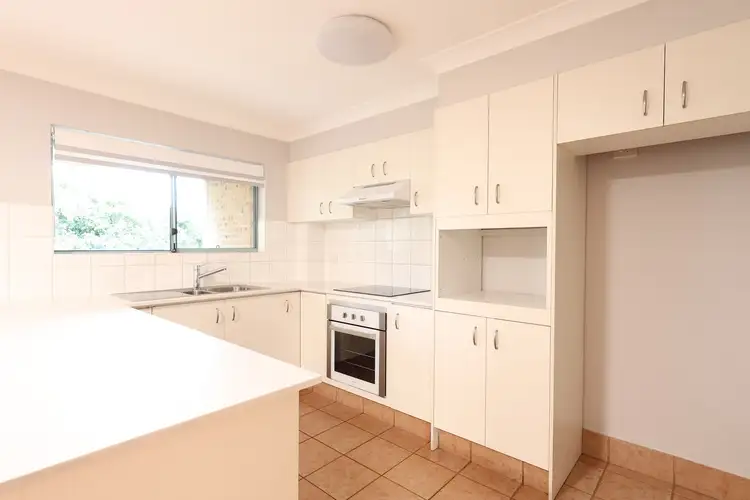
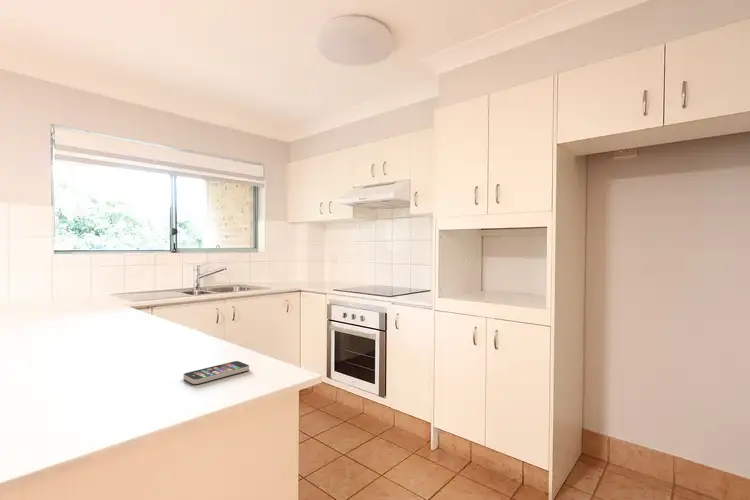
+ smartphone (217, 371)
